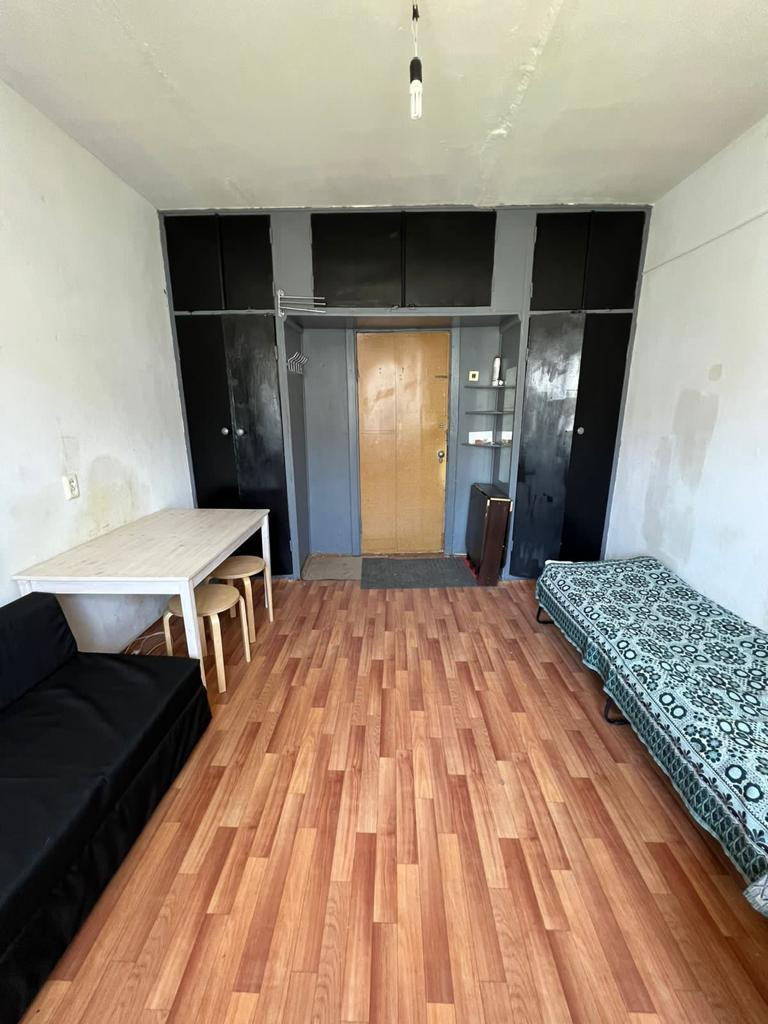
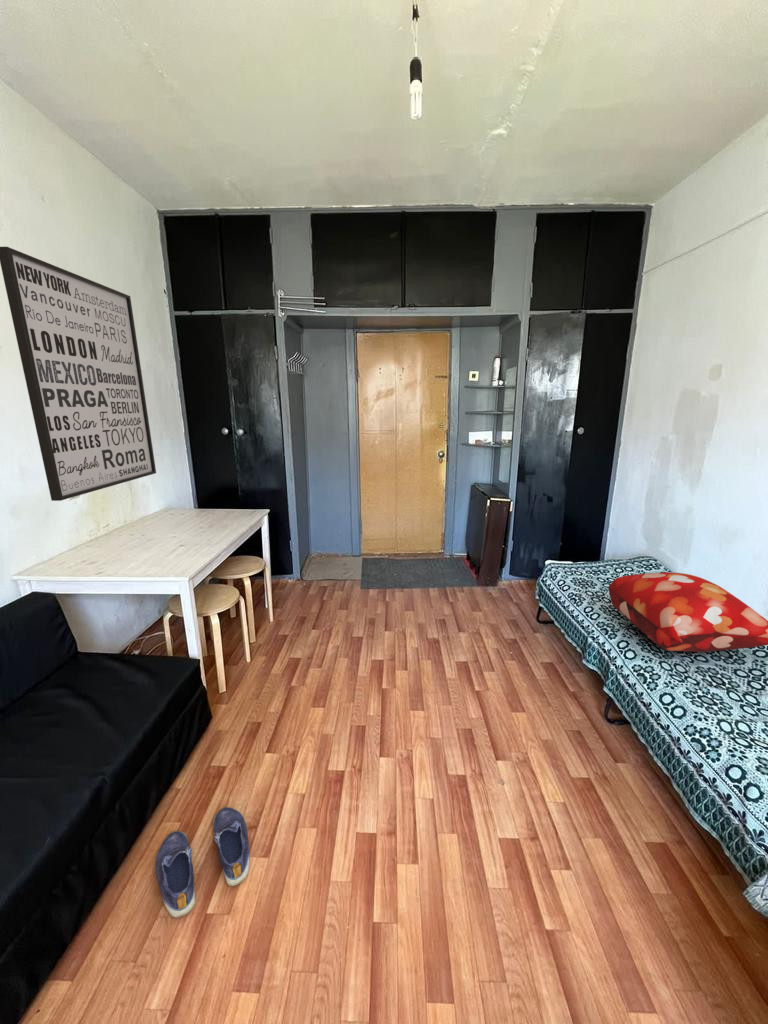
+ decorative pillow (686, 610)
+ wall art (95, 386)
+ shoe (191, 849)
